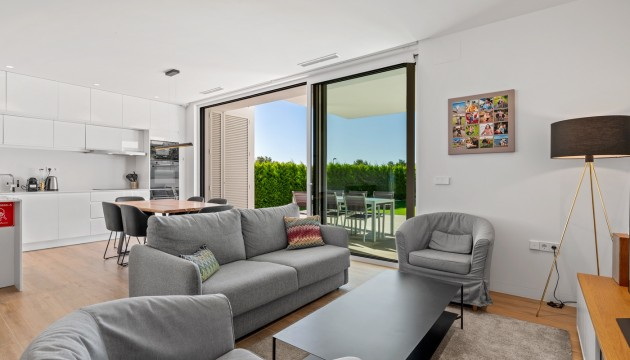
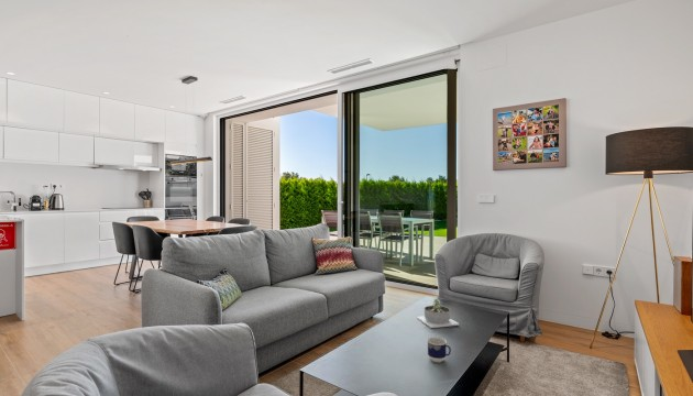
+ succulent planter (437, 310)
+ cup (439, 351)
